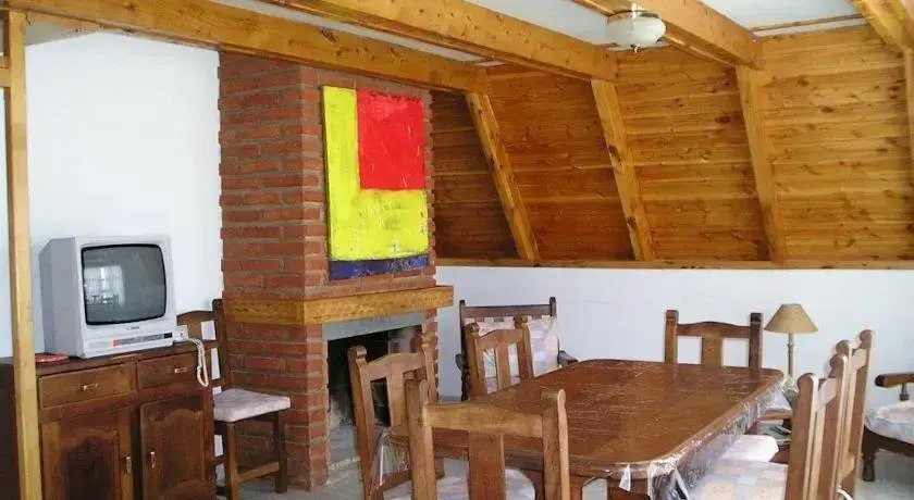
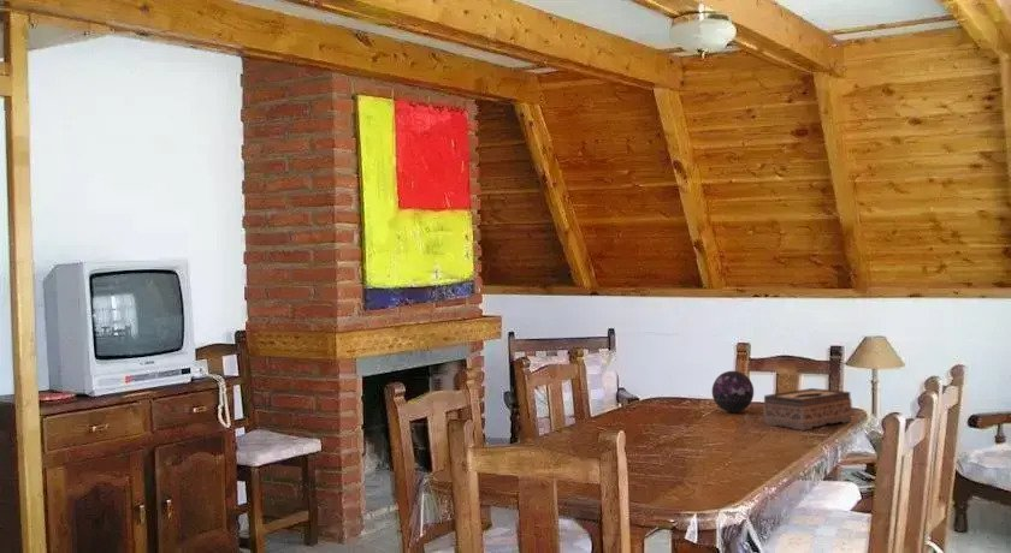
+ decorative orb (732, 391)
+ tissue box (808, 408)
